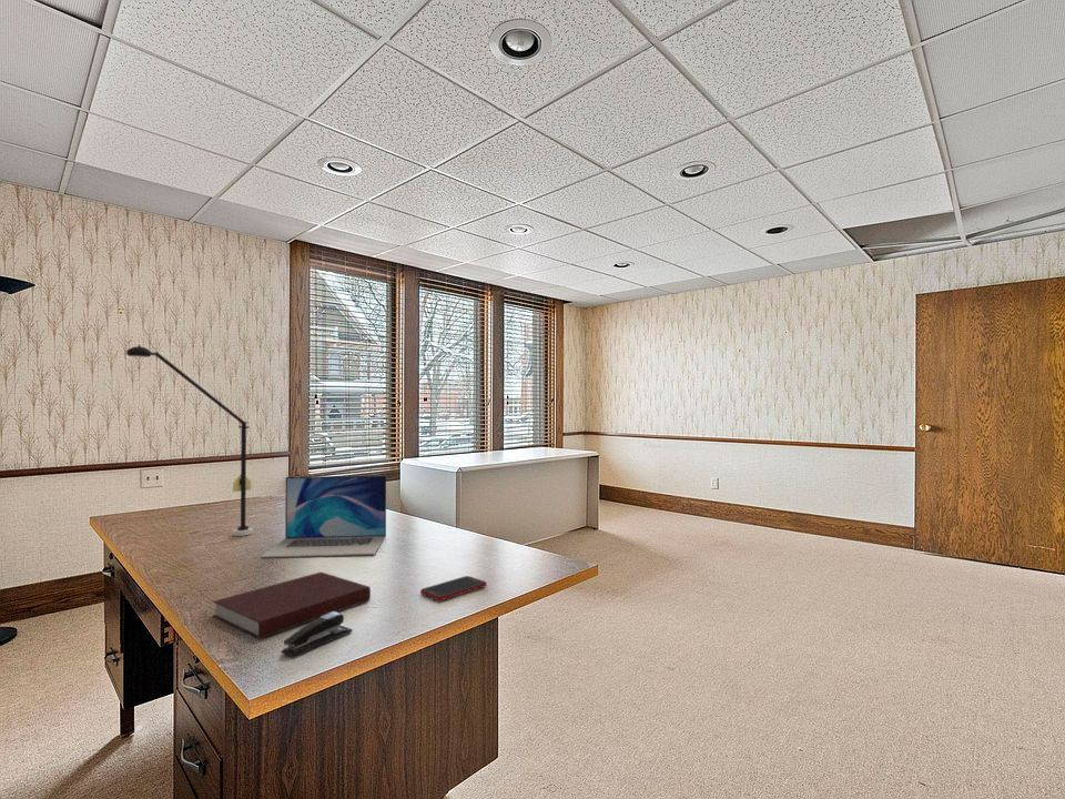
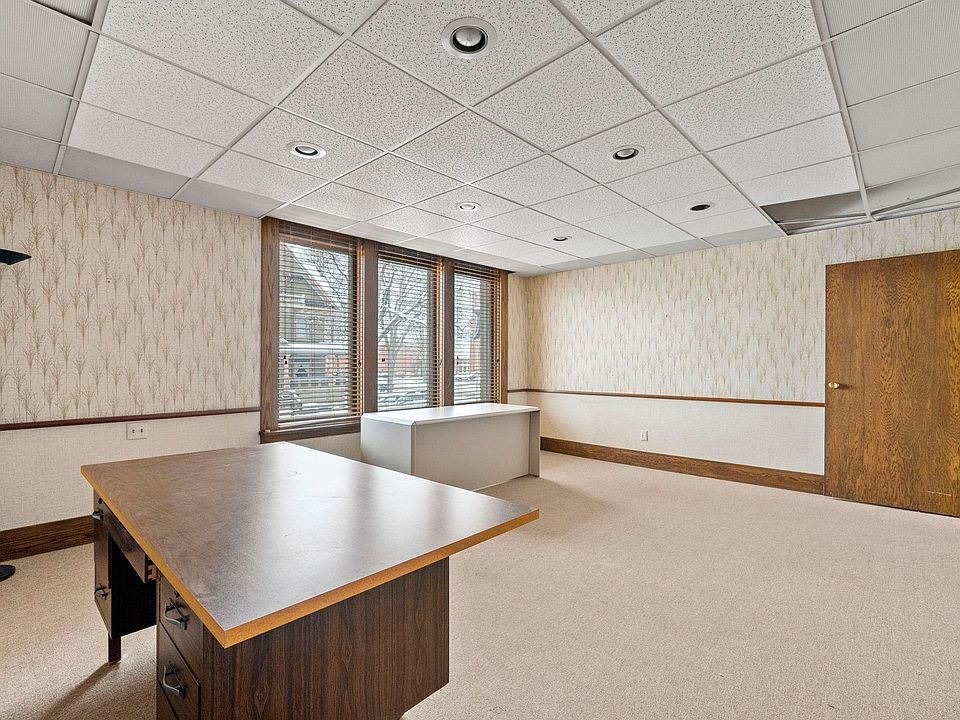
- desk lamp (220, 406)
- laptop (327, 513)
- cell phone (454, 587)
- stapler (317, 630)
- notebook (294, 600)
